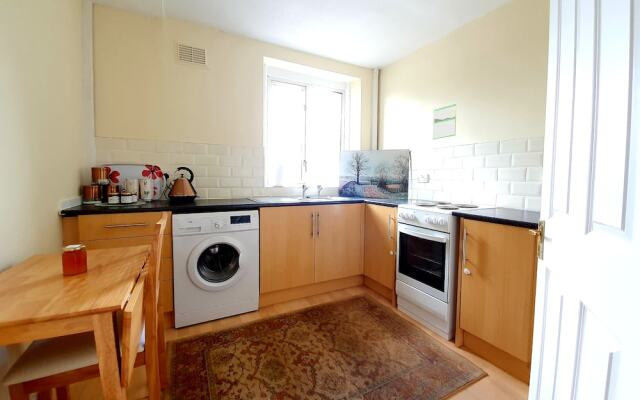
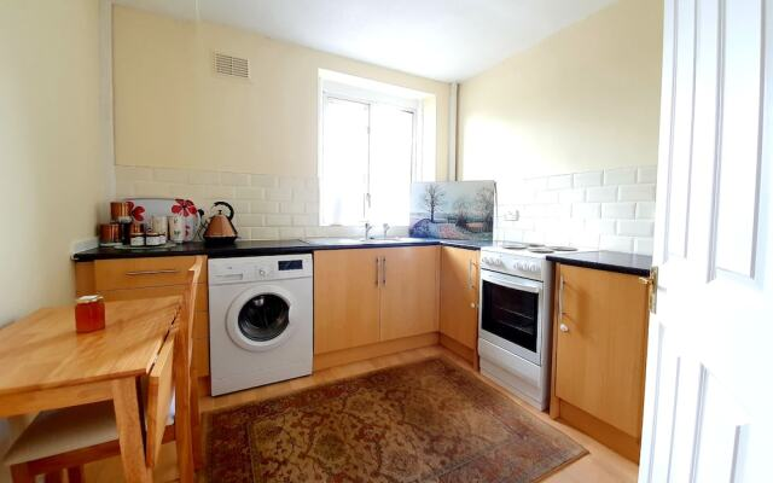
- calendar (444, 121)
